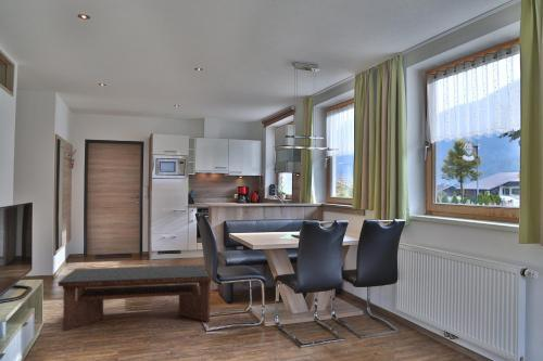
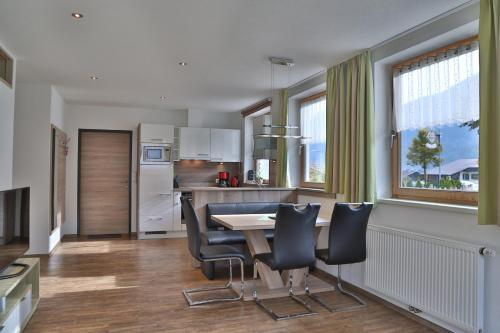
- coffee table (141, 294)
